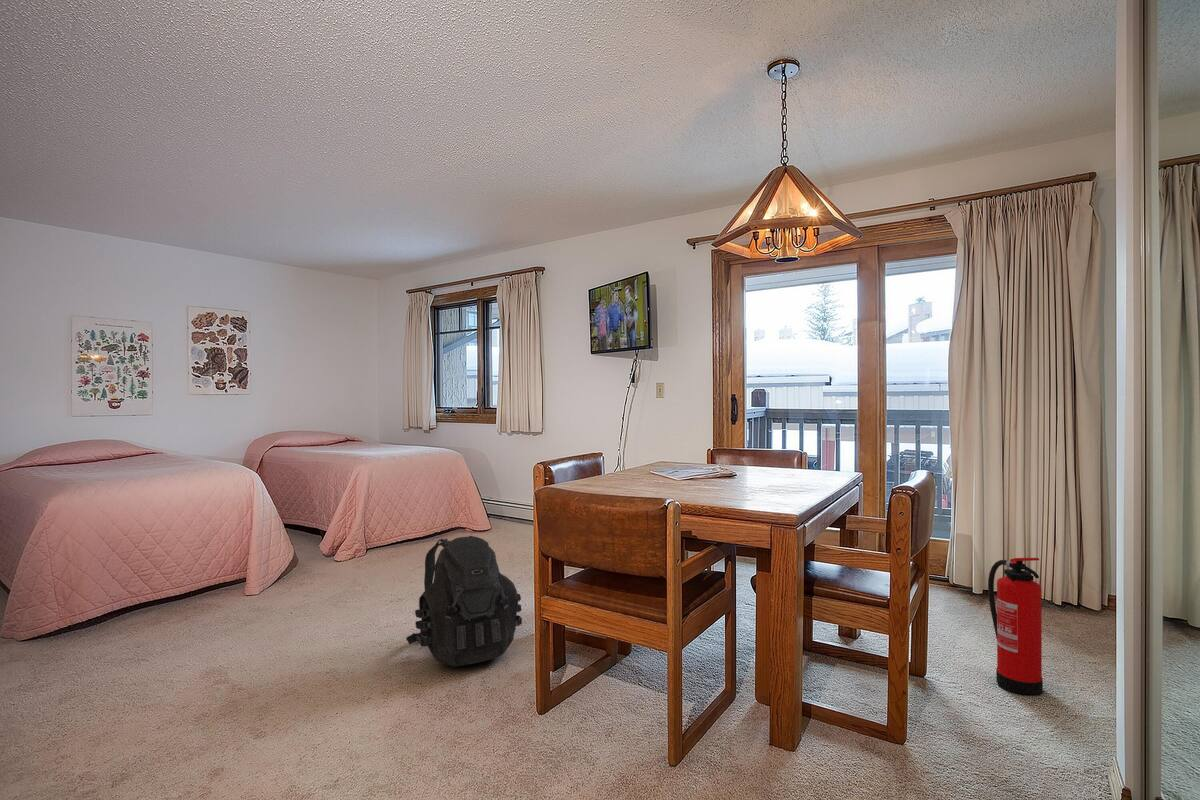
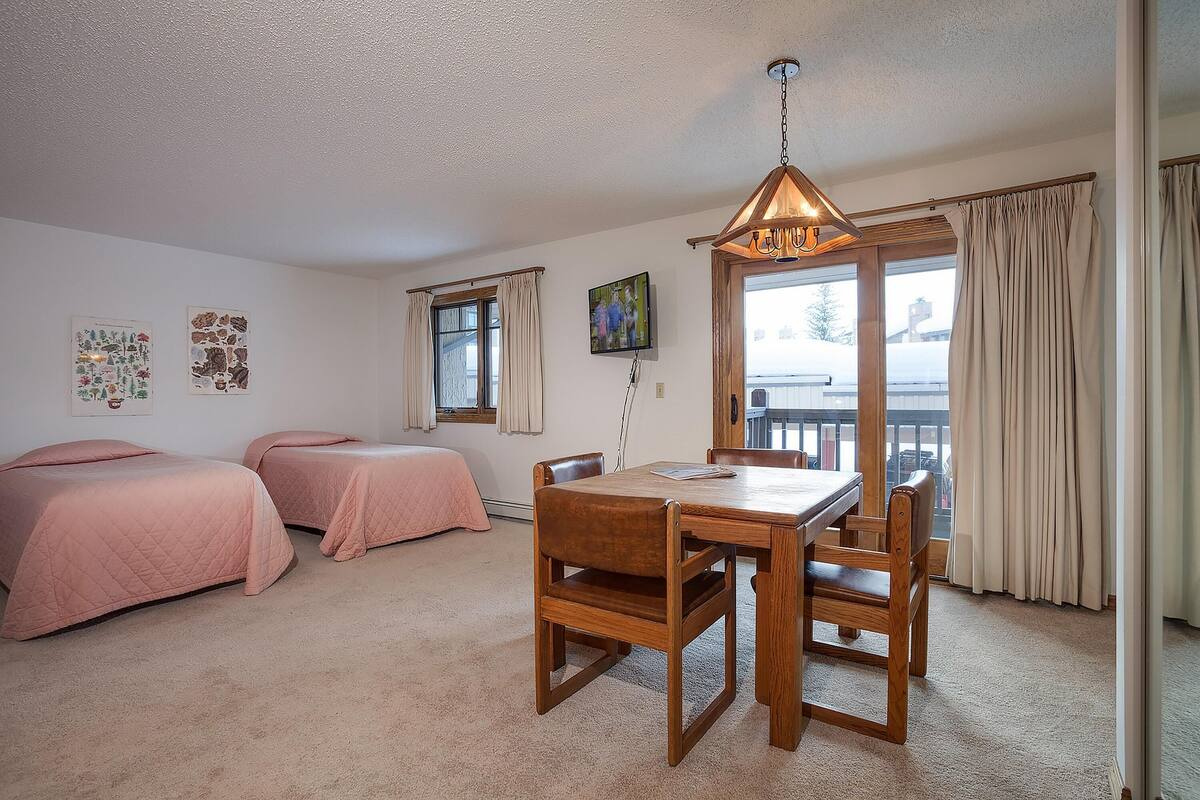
- backpack (464, 595)
- fire extinguisher (1012, 615)
